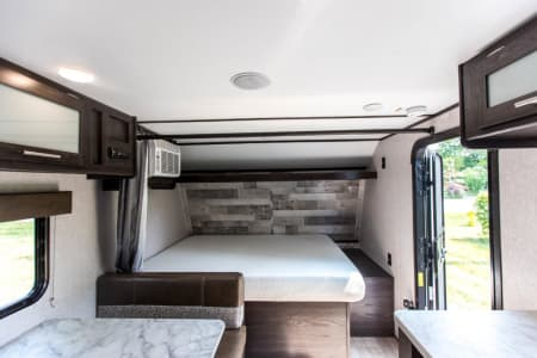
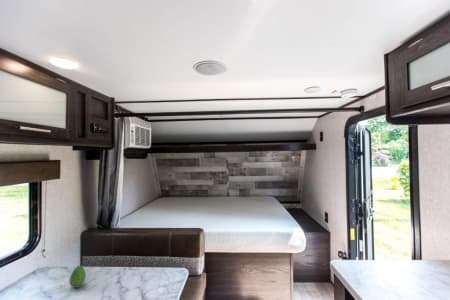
+ fruit (77, 276)
